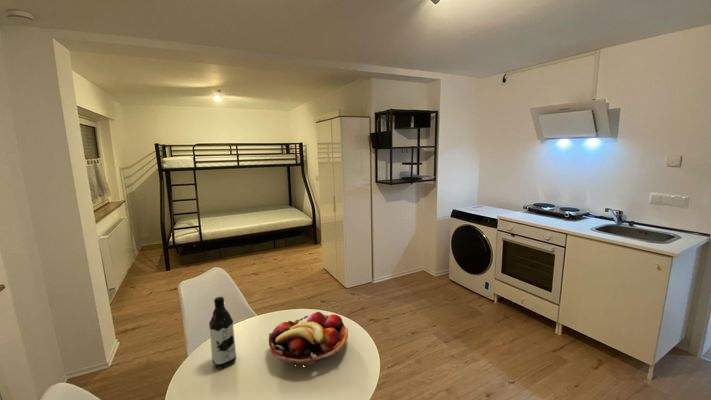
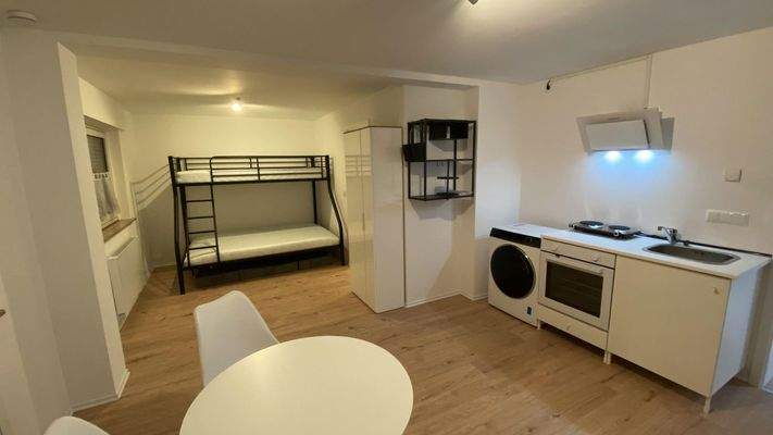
- water bottle (221, 330)
- fruit basket (309, 335)
